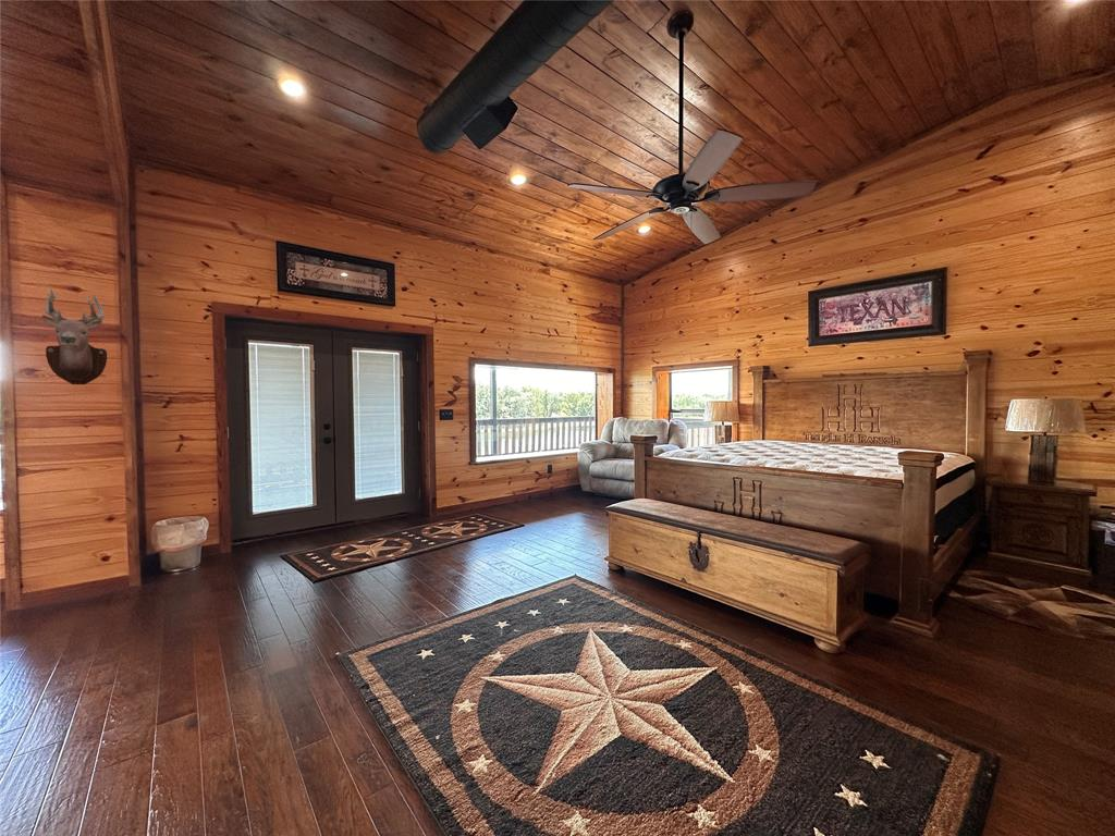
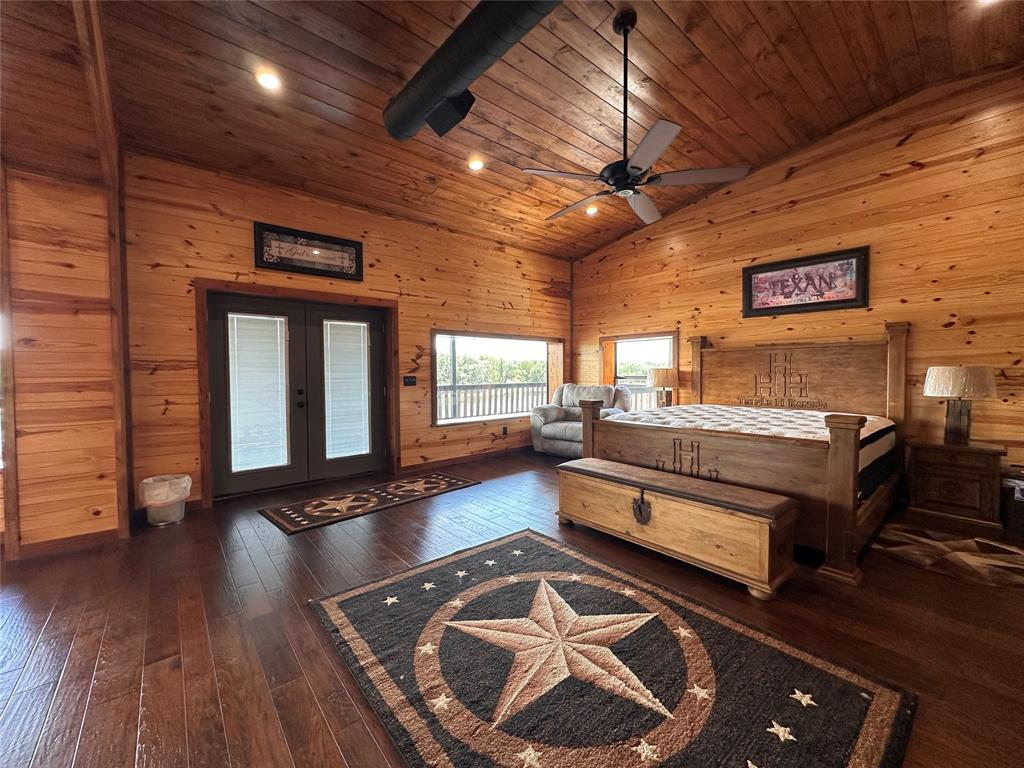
- mounted trophy (72, 335)
